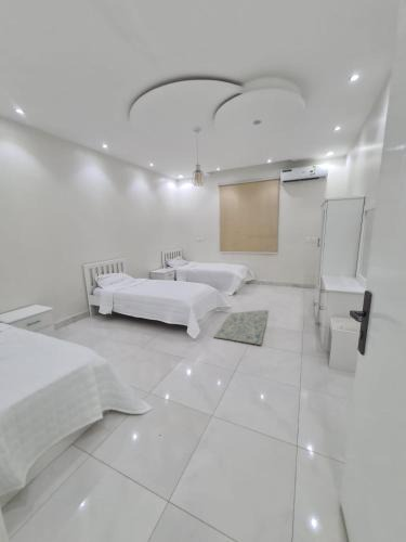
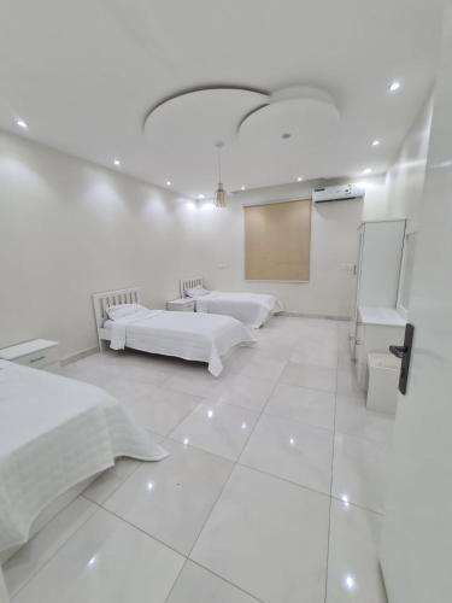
- rug (245, 322)
